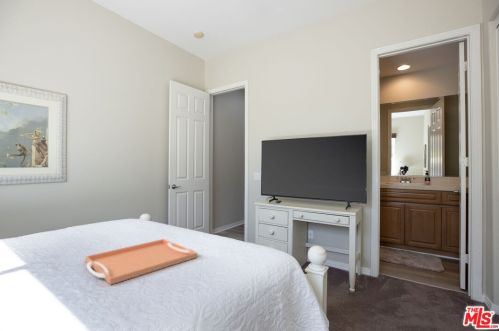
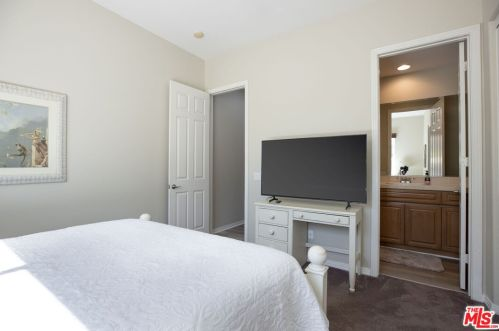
- serving tray (142, 256)
